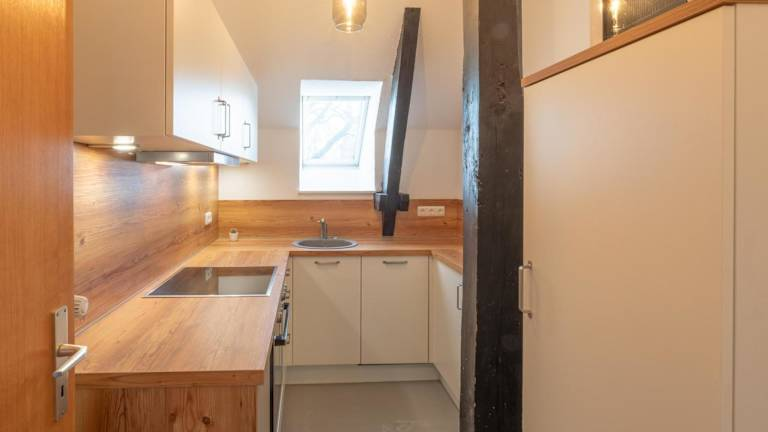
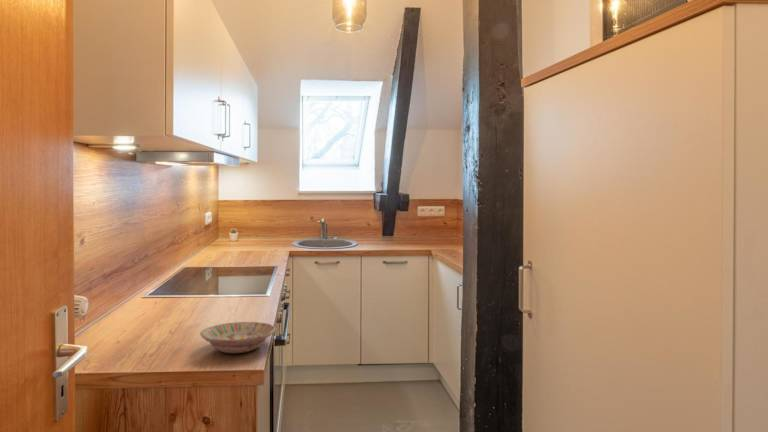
+ bowl (238, 339)
